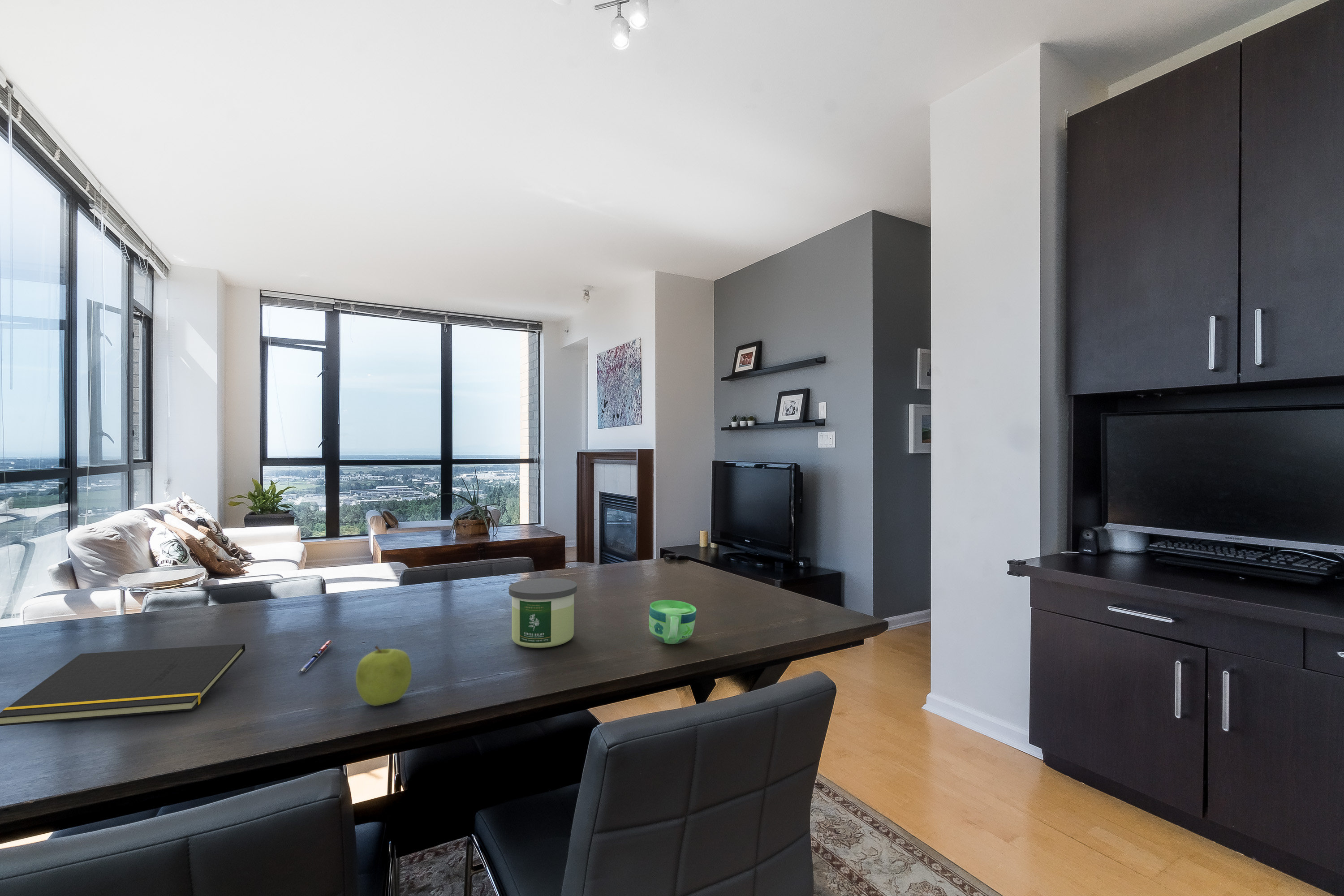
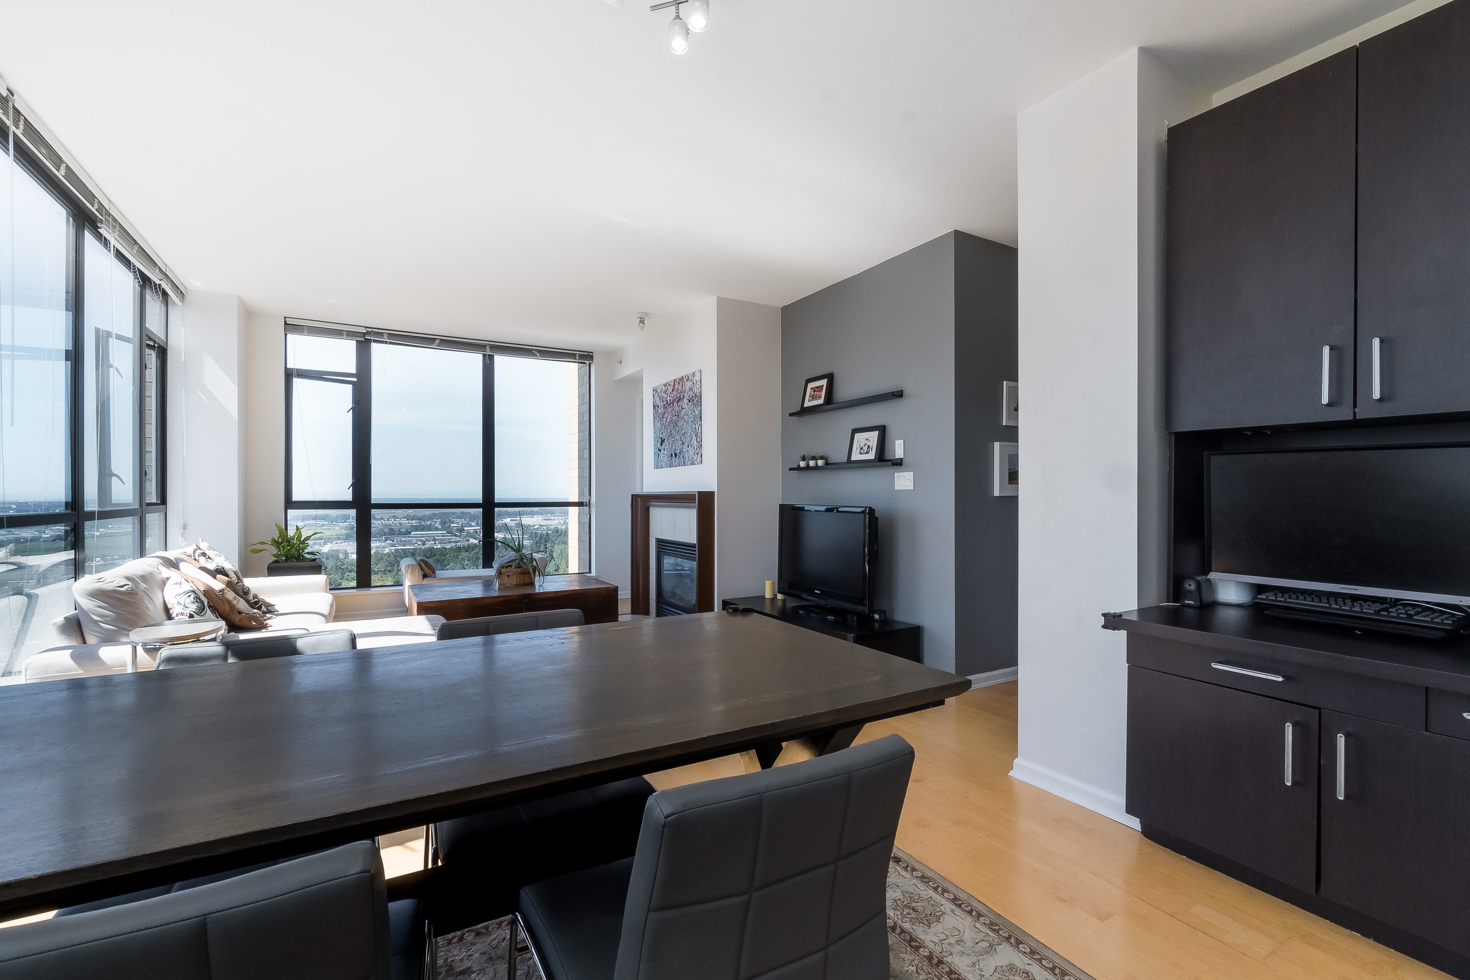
- fruit (384, 673)
- candle (543, 612)
- cup (674, 625)
- pen (316, 655)
- notepad (134, 680)
